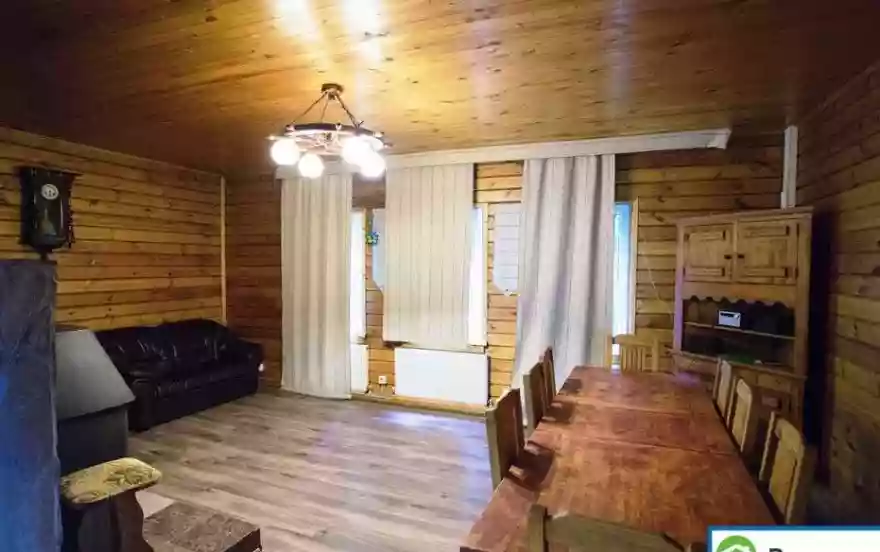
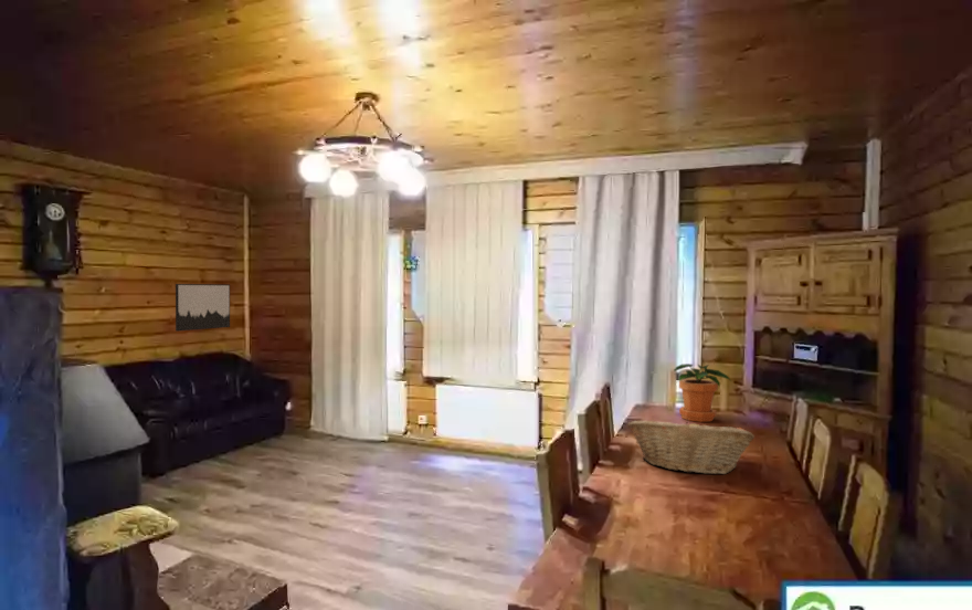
+ potted plant (704, 392)
+ fruit basket (688, 440)
+ wall art (203, 306)
